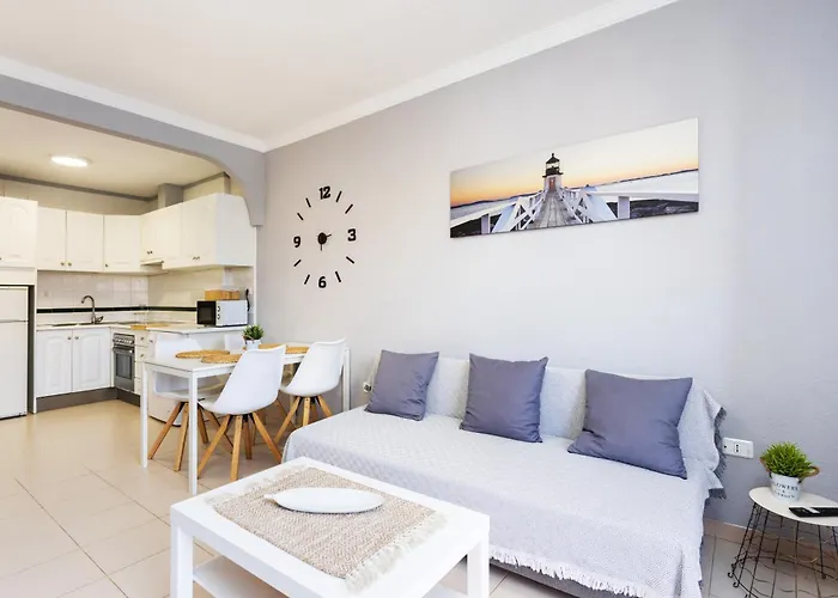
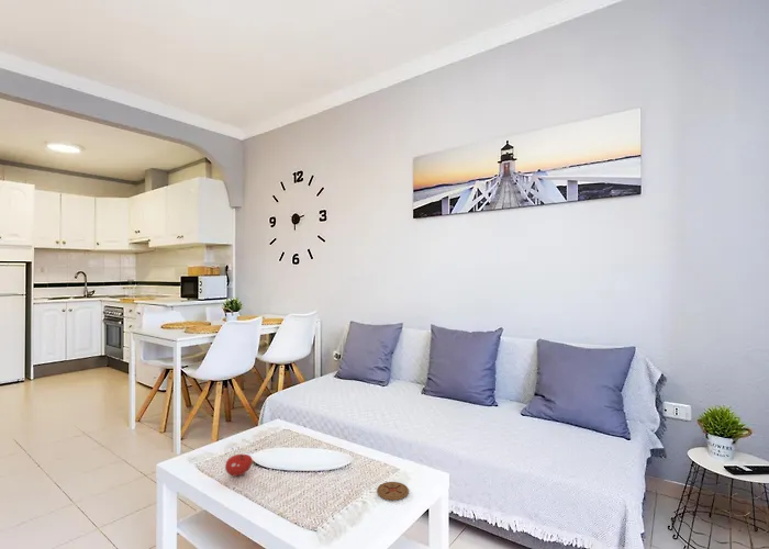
+ coaster (392, 490)
+ fruit (238, 463)
